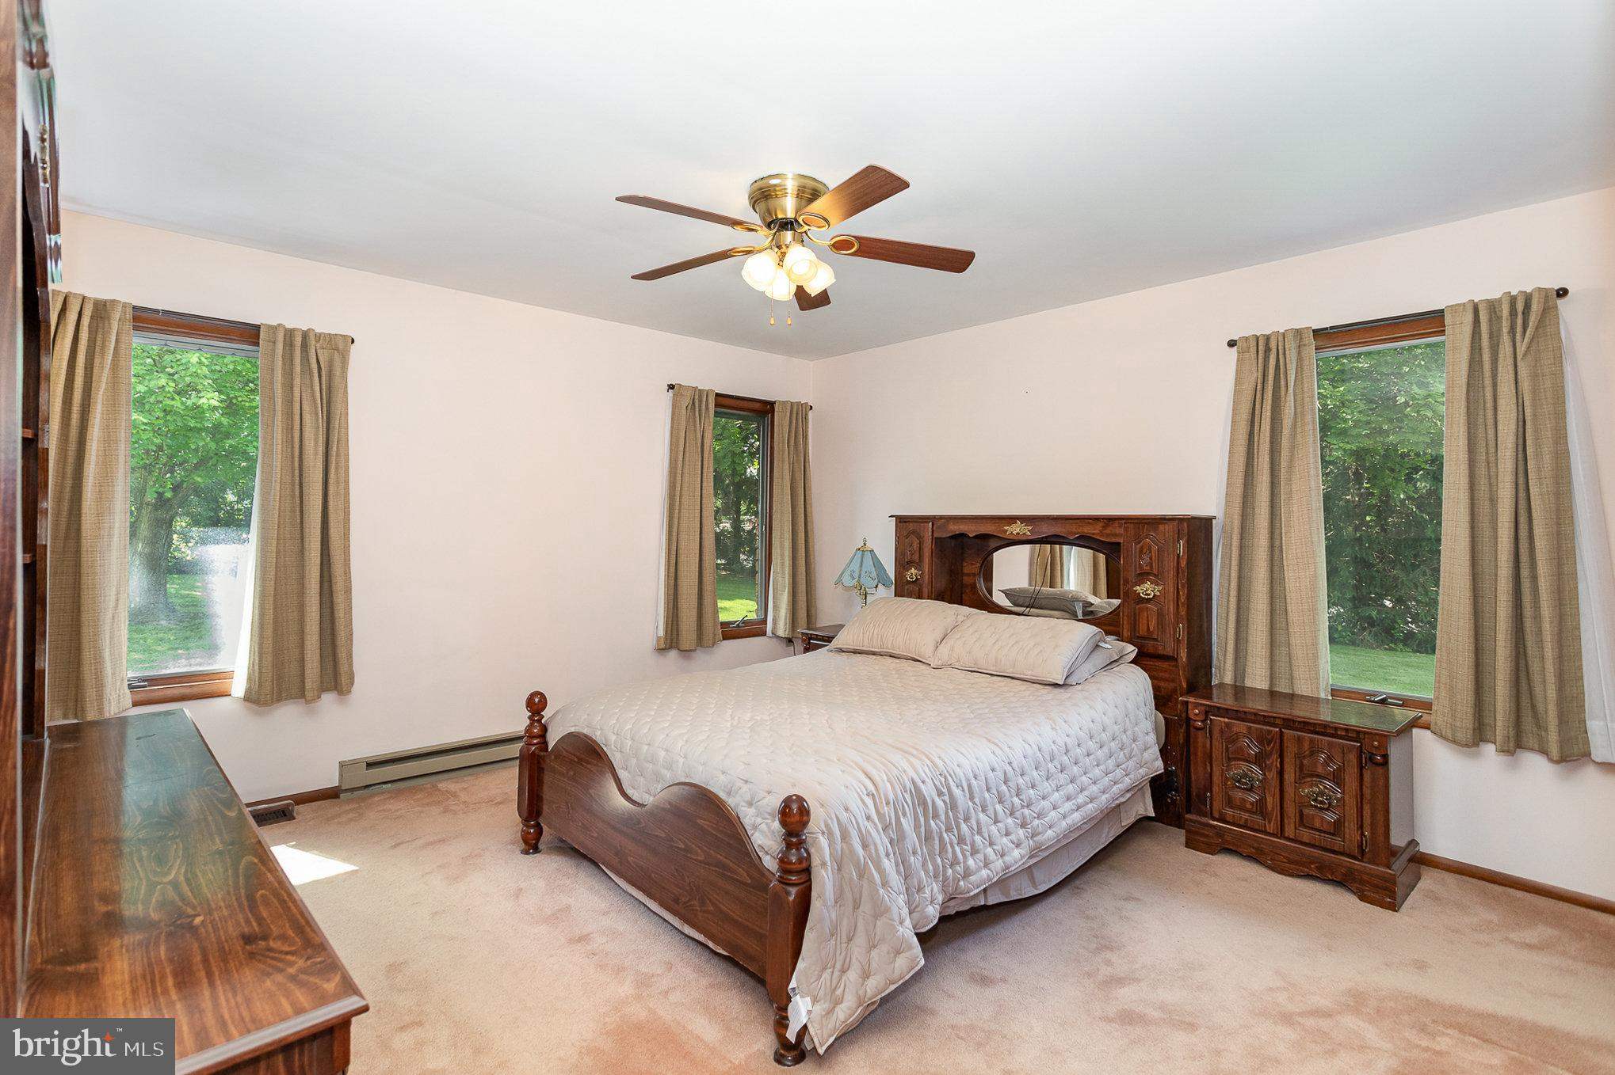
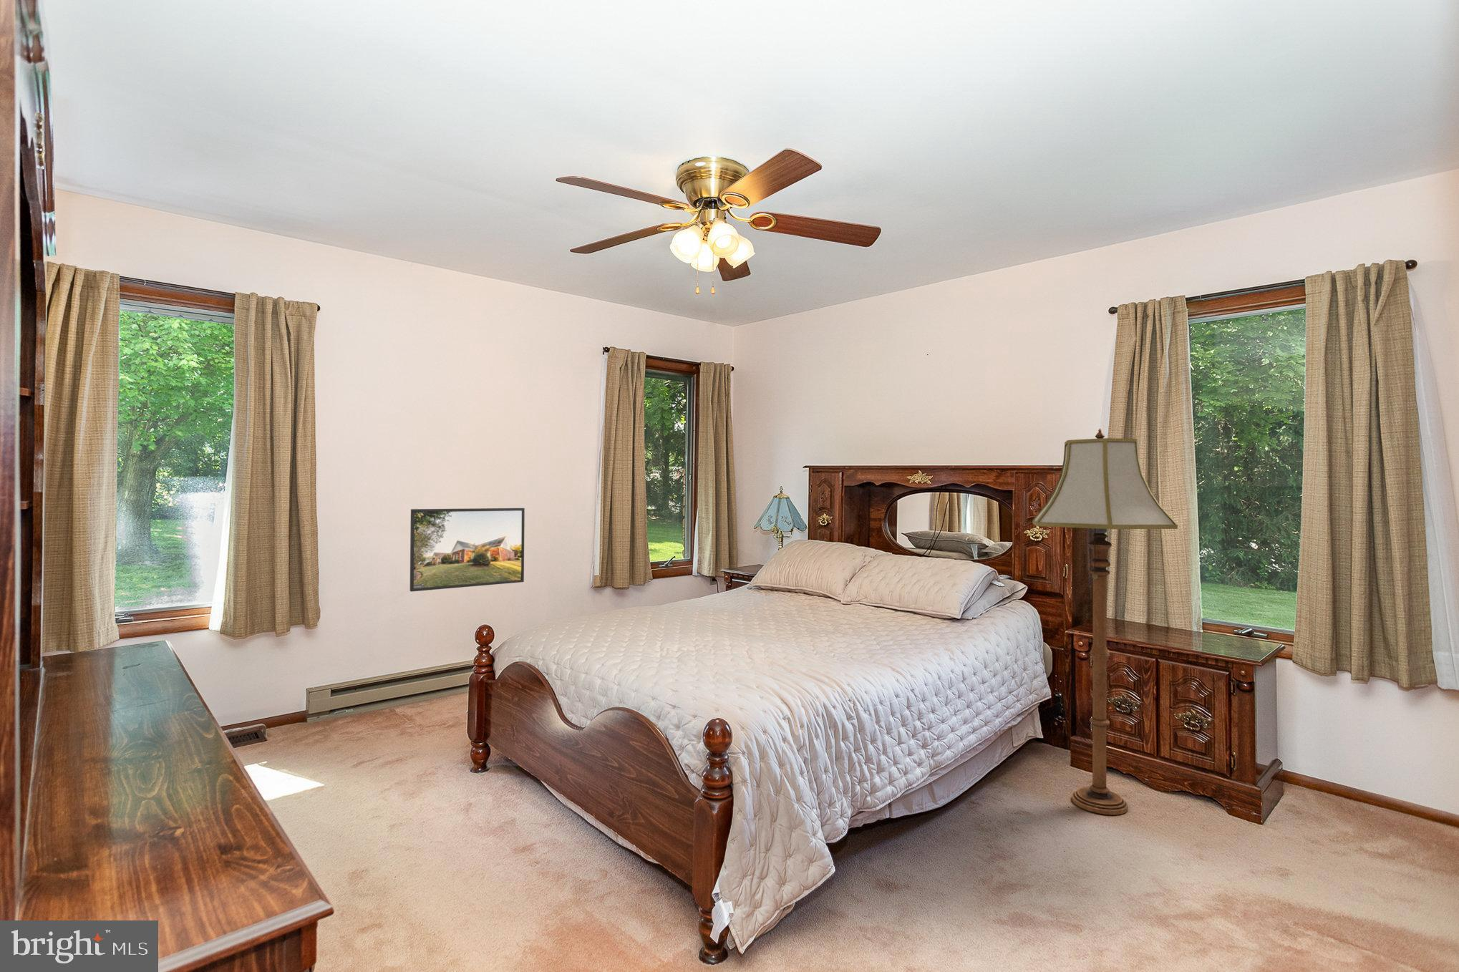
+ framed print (470, 547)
+ floor lamp (1100, 615)
